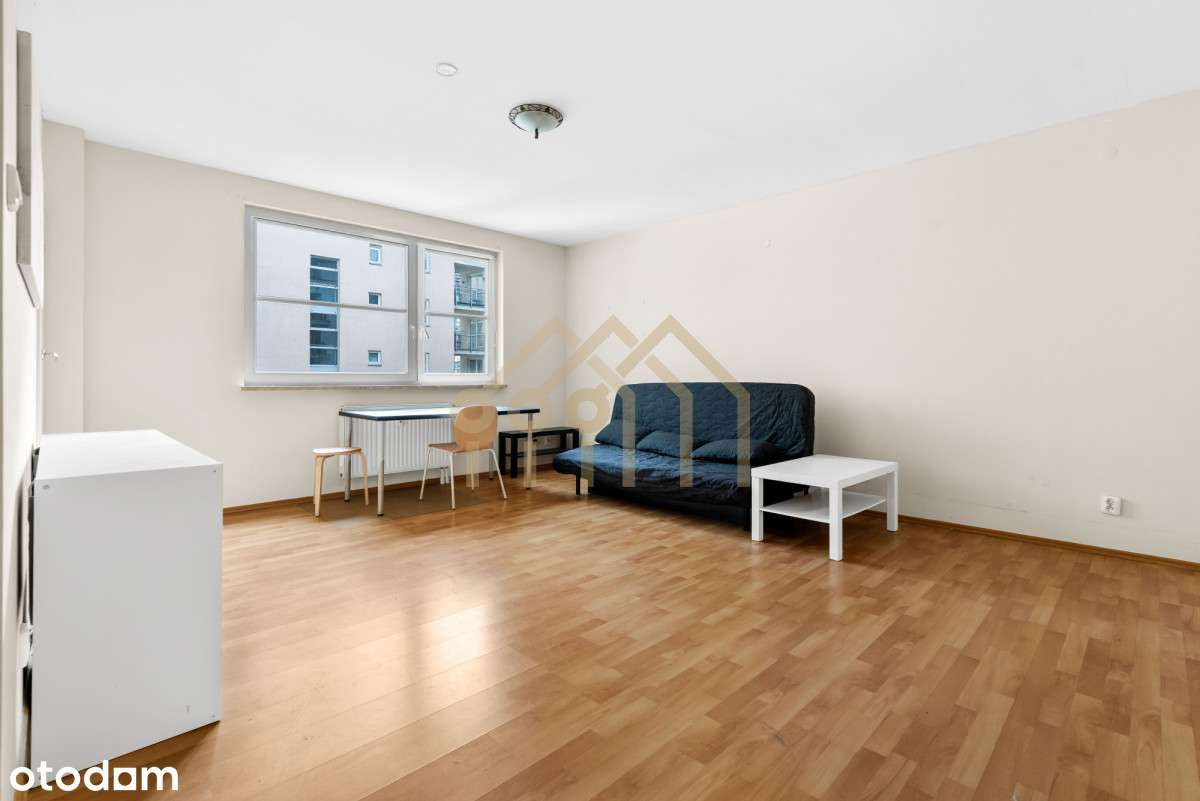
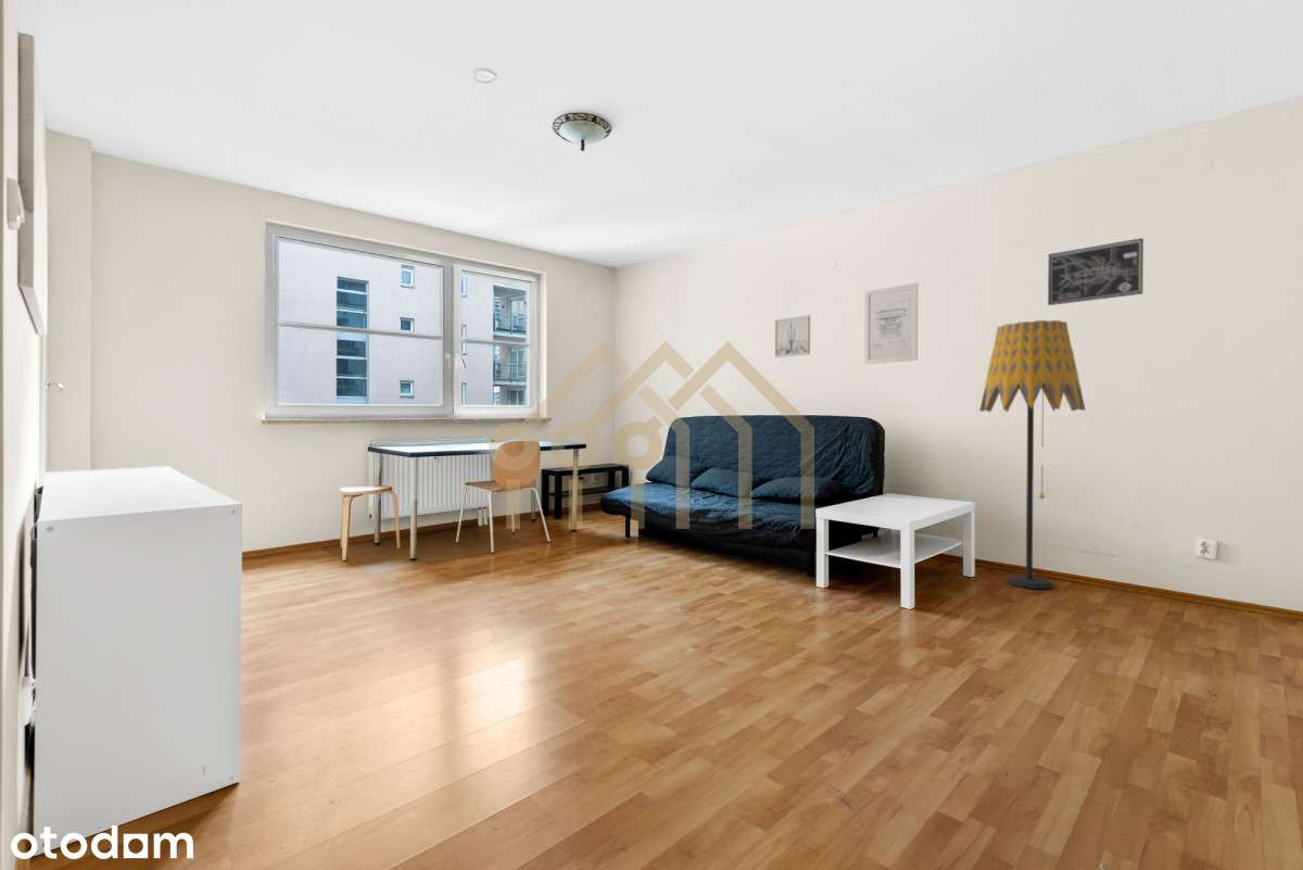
+ wall art (890, 325)
+ wall art (1093, 273)
+ wall art (792, 337)
+ floor lamp (1029, 454)
